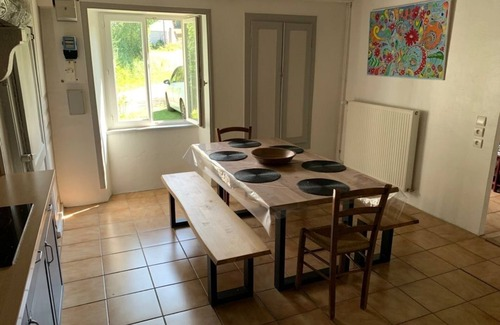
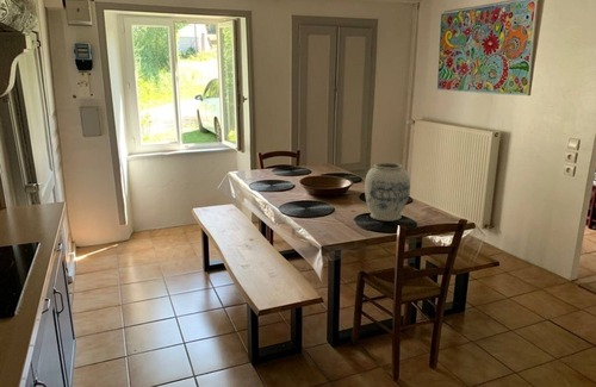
+ vase (386, 191)
